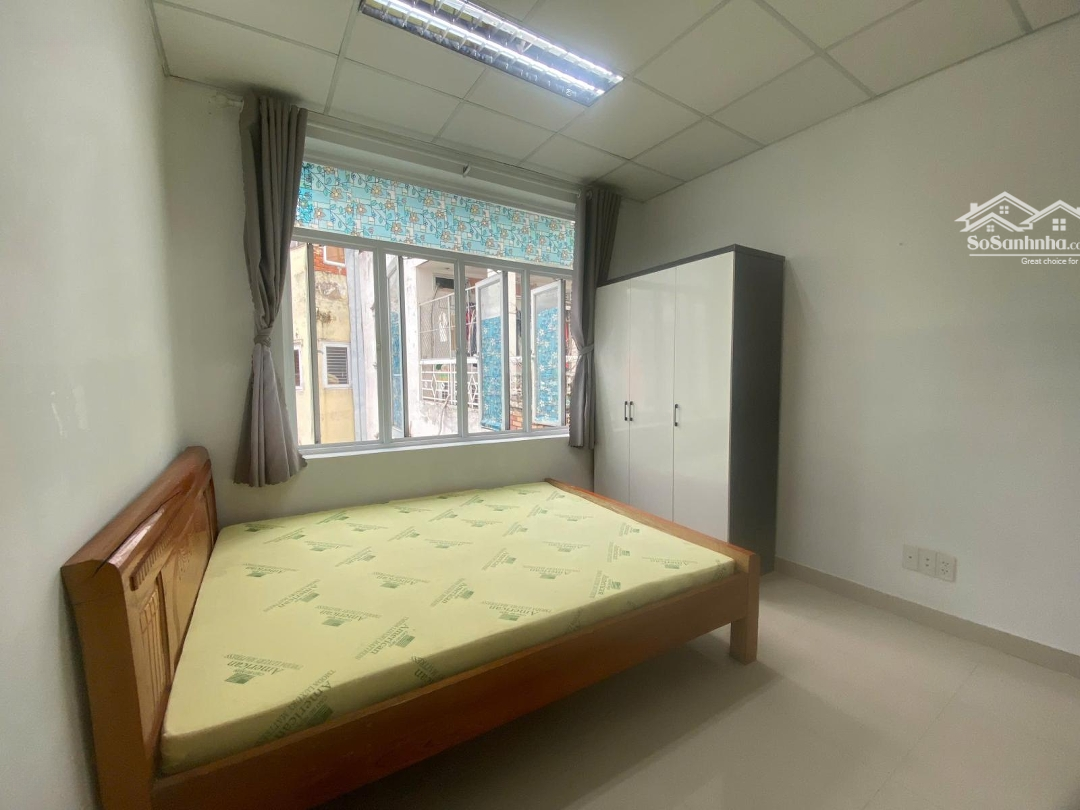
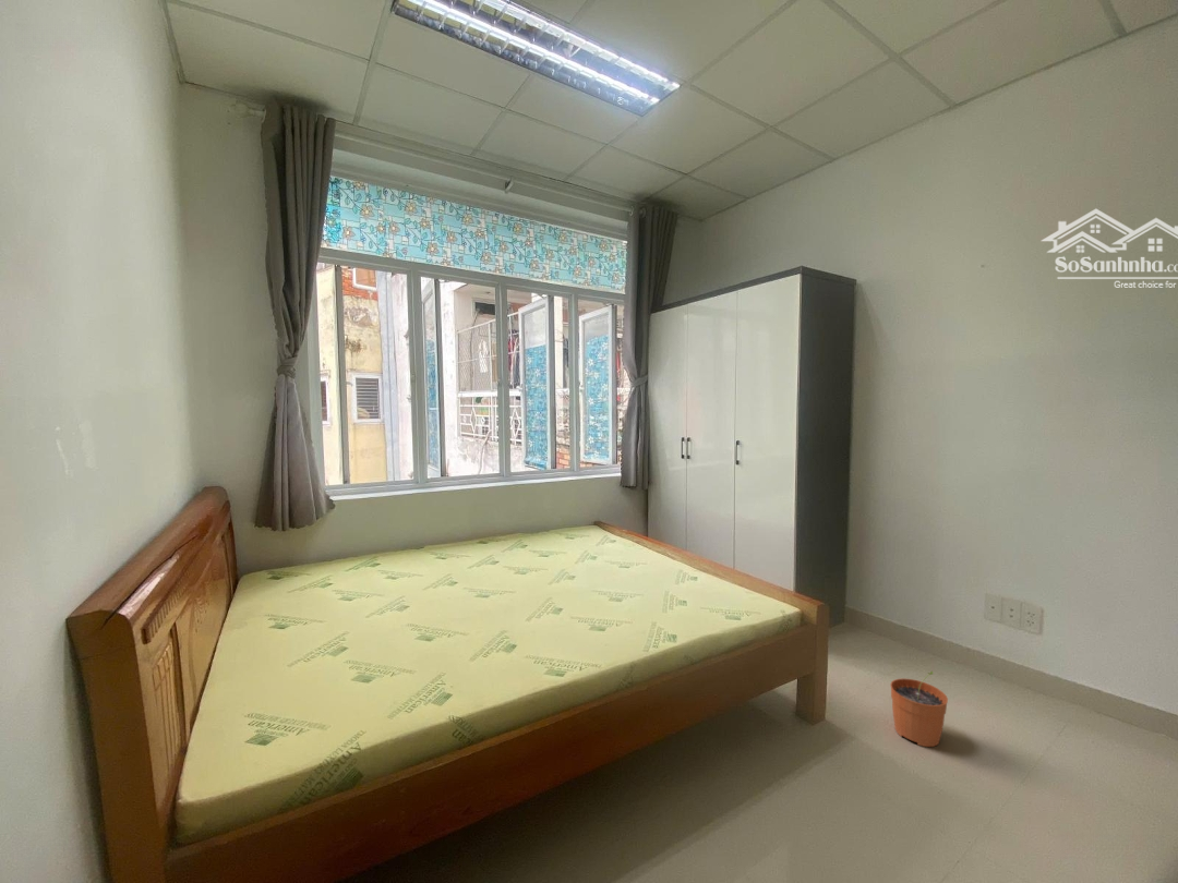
+ plant pot (917, 702)
